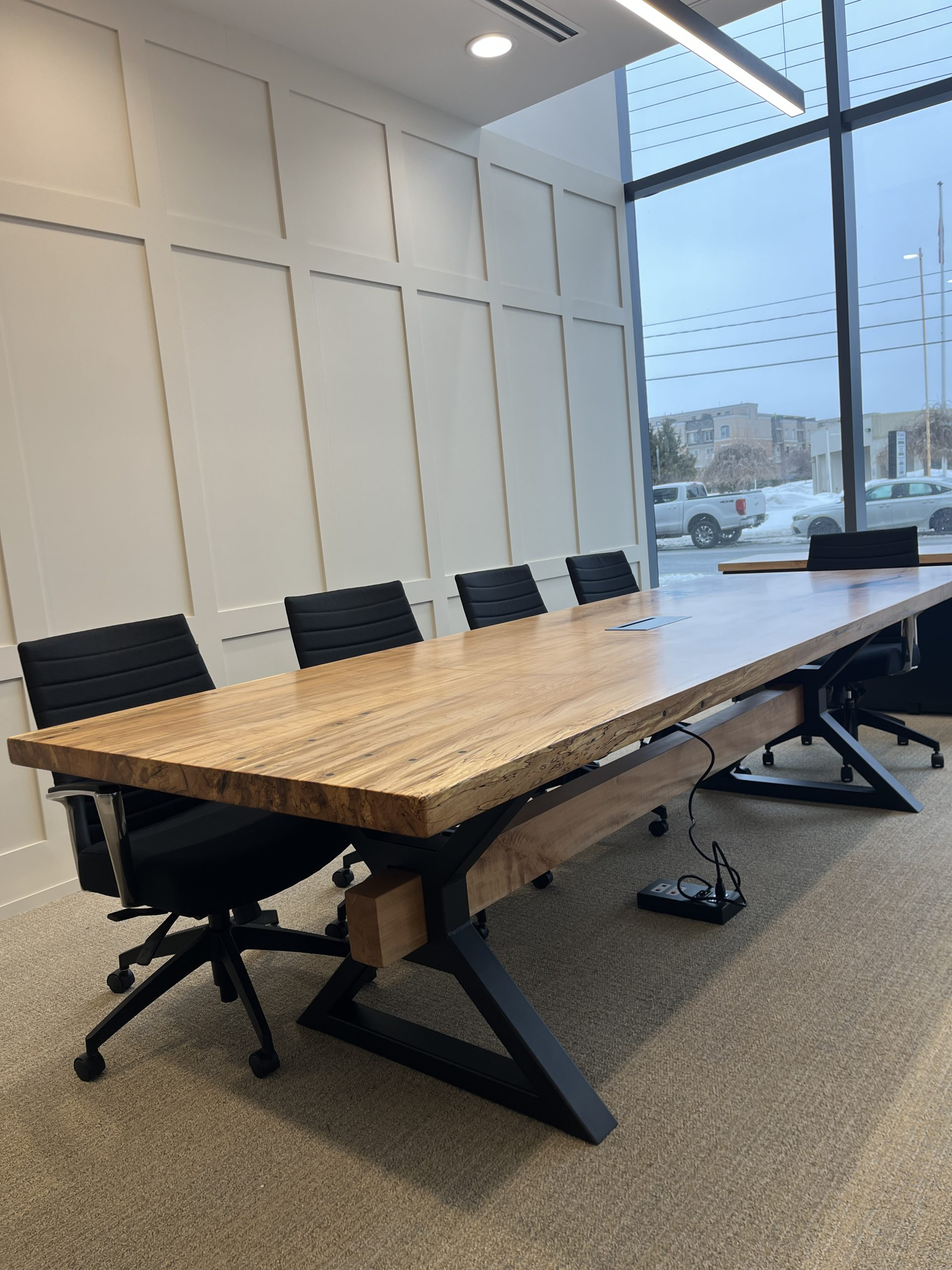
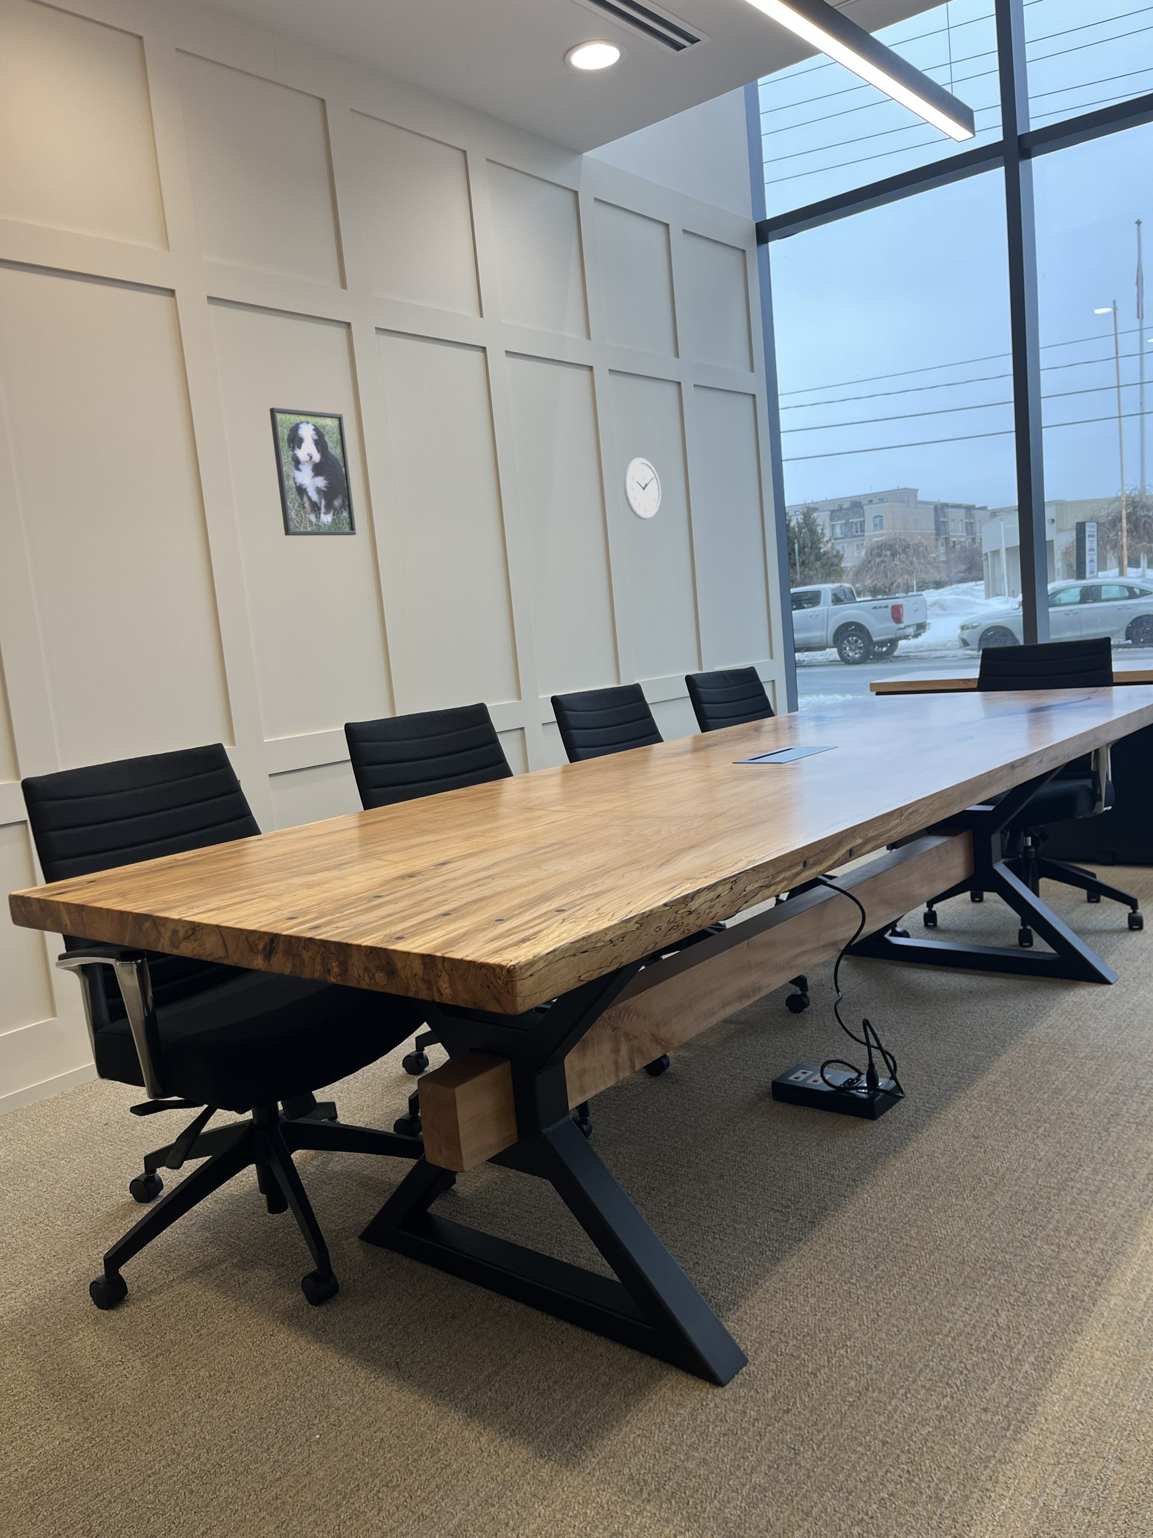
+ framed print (314, 474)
+ wall clock (643, 488)
